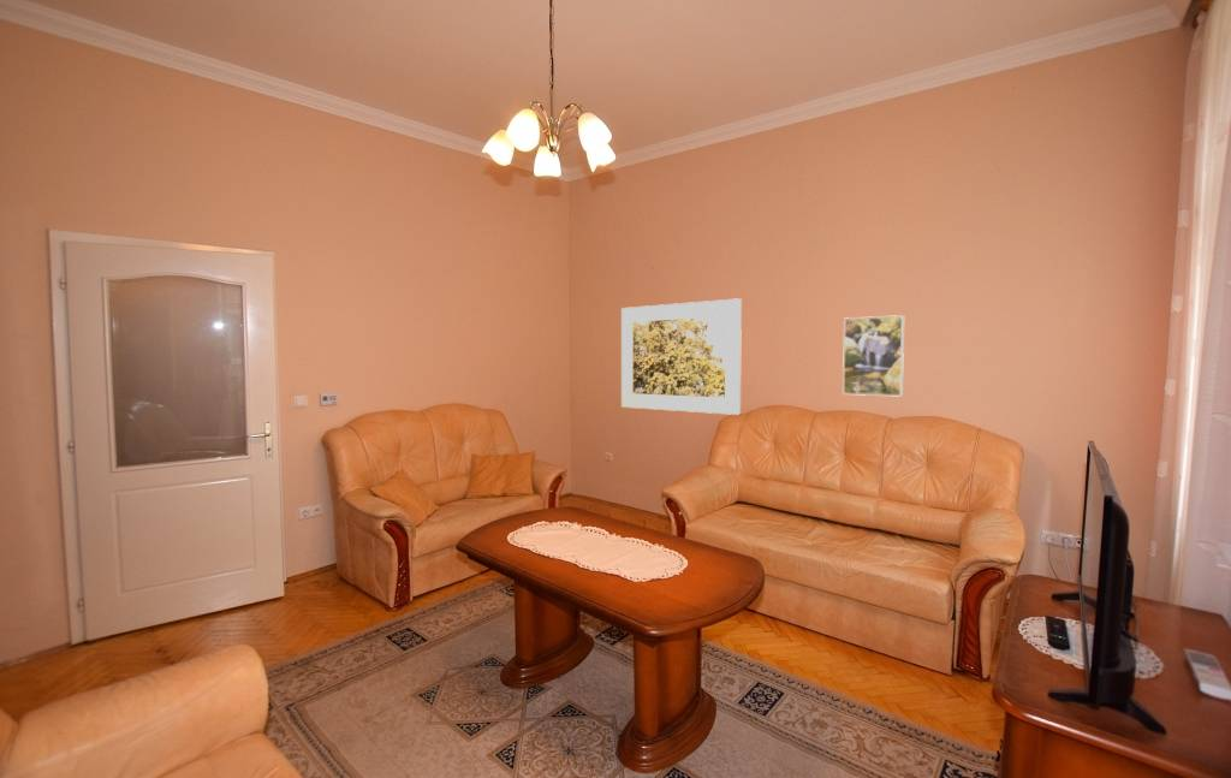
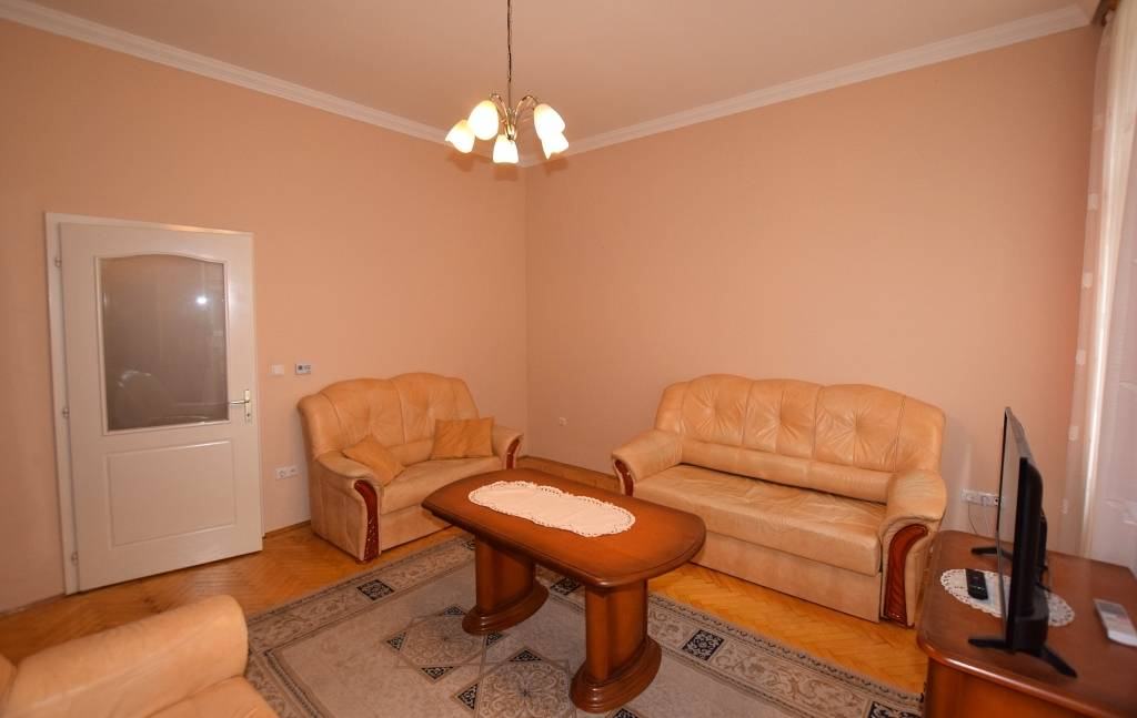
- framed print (676, 357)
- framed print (872, 356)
